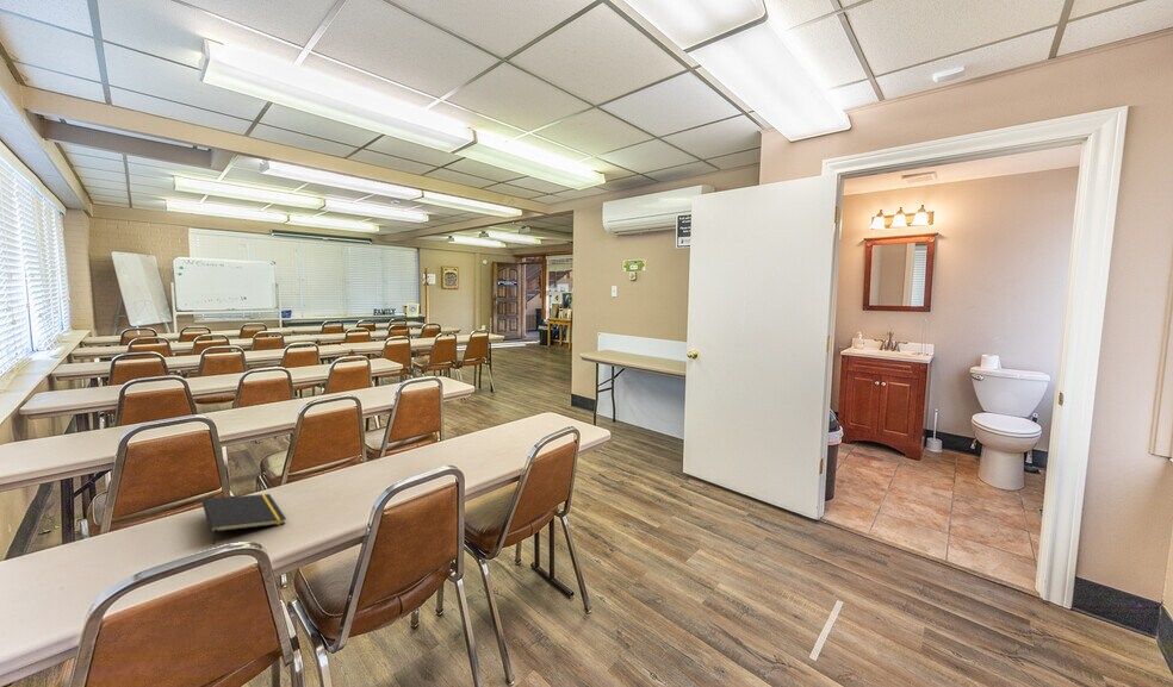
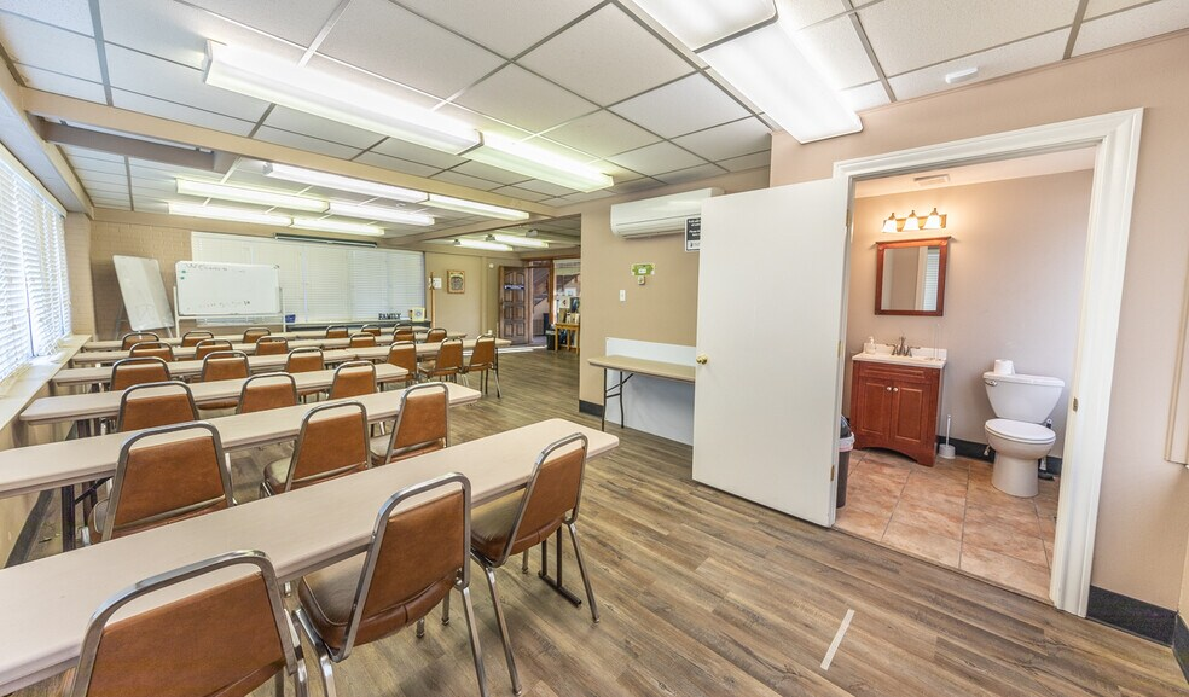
- notepad (243, 511)
